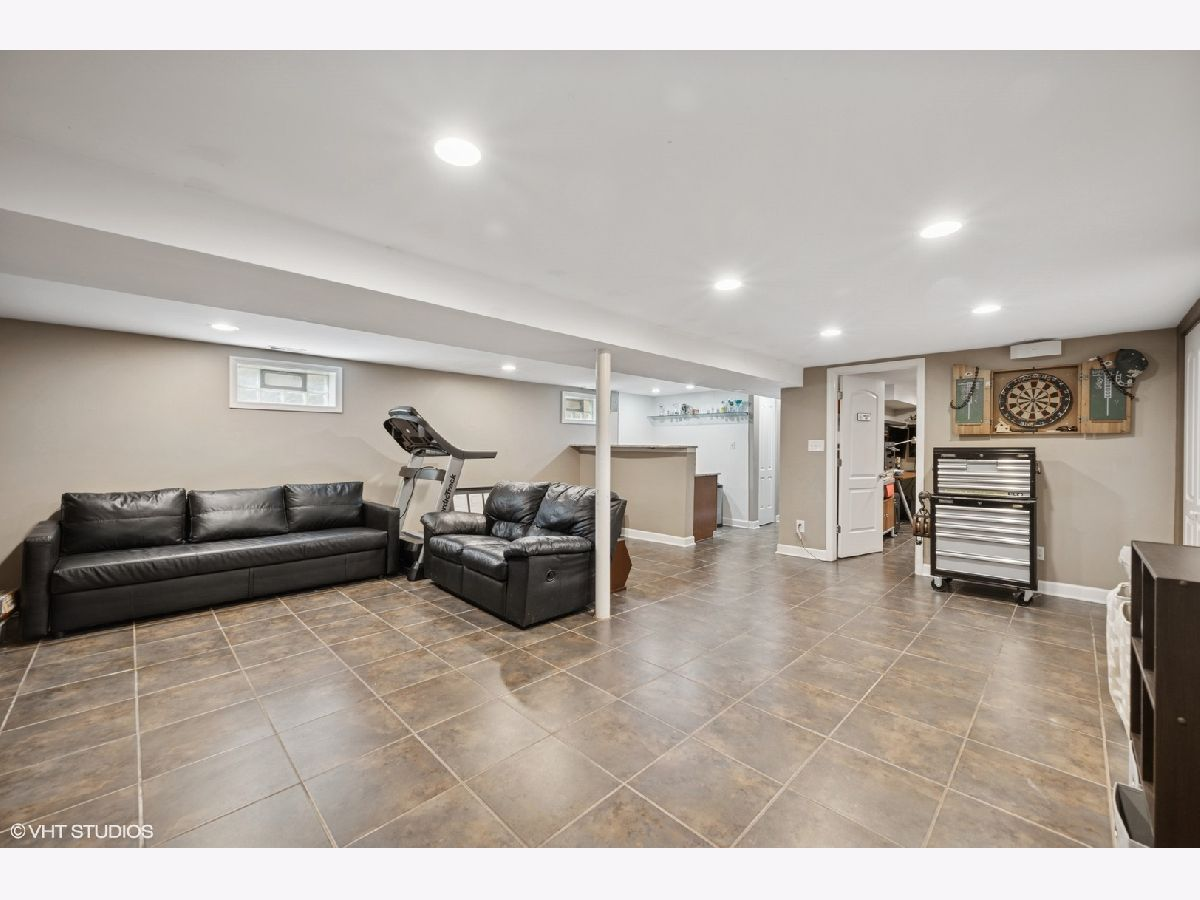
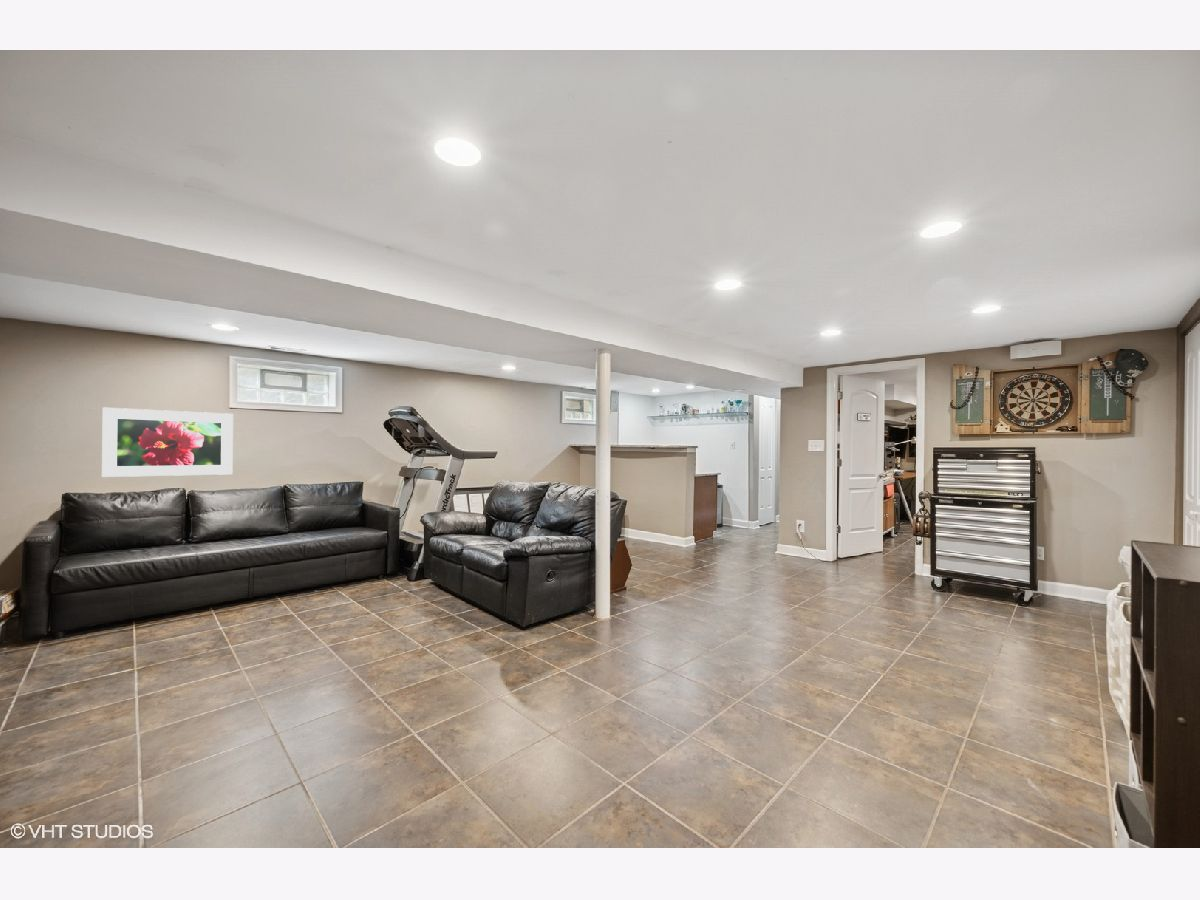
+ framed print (172, 443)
